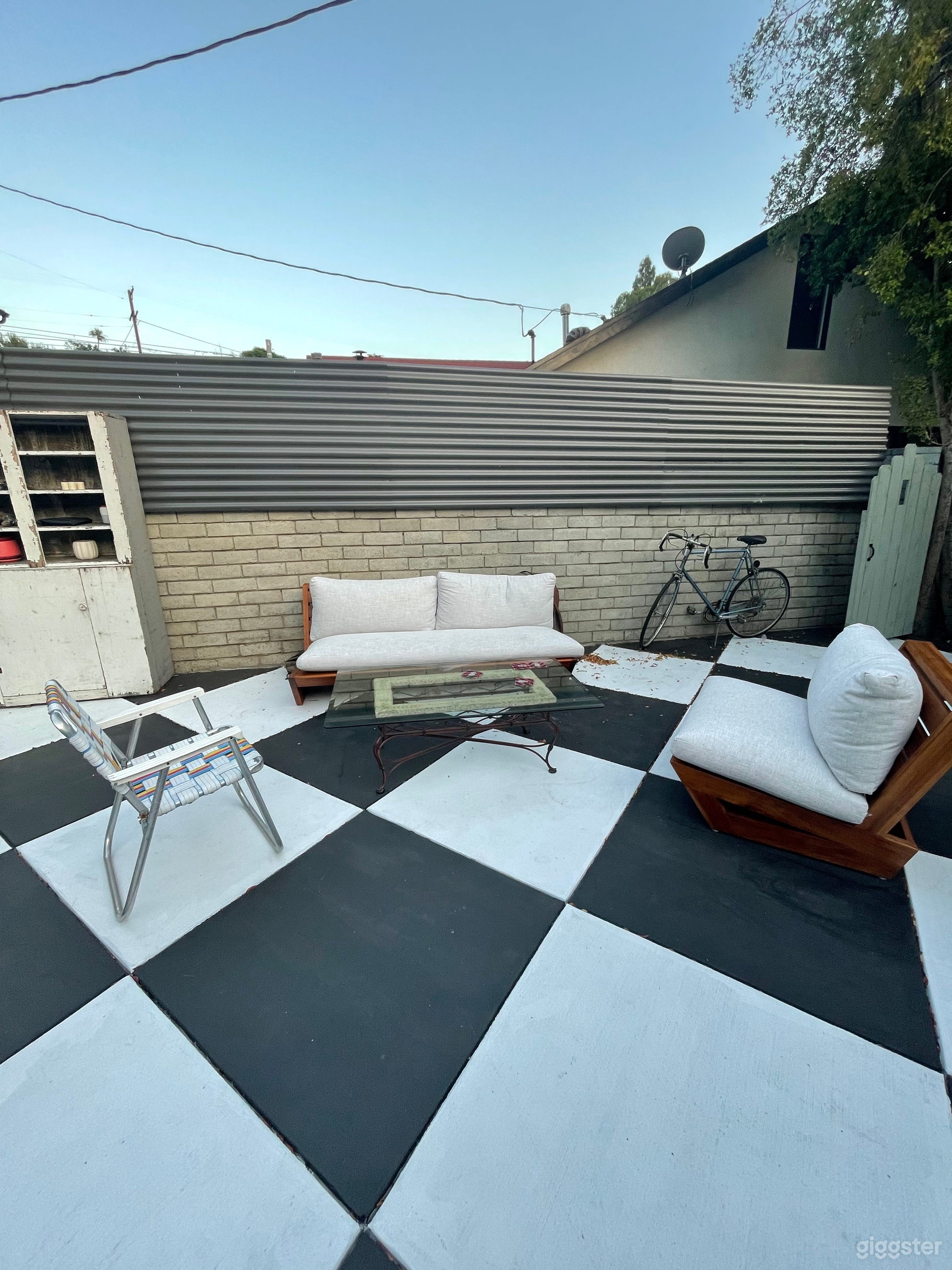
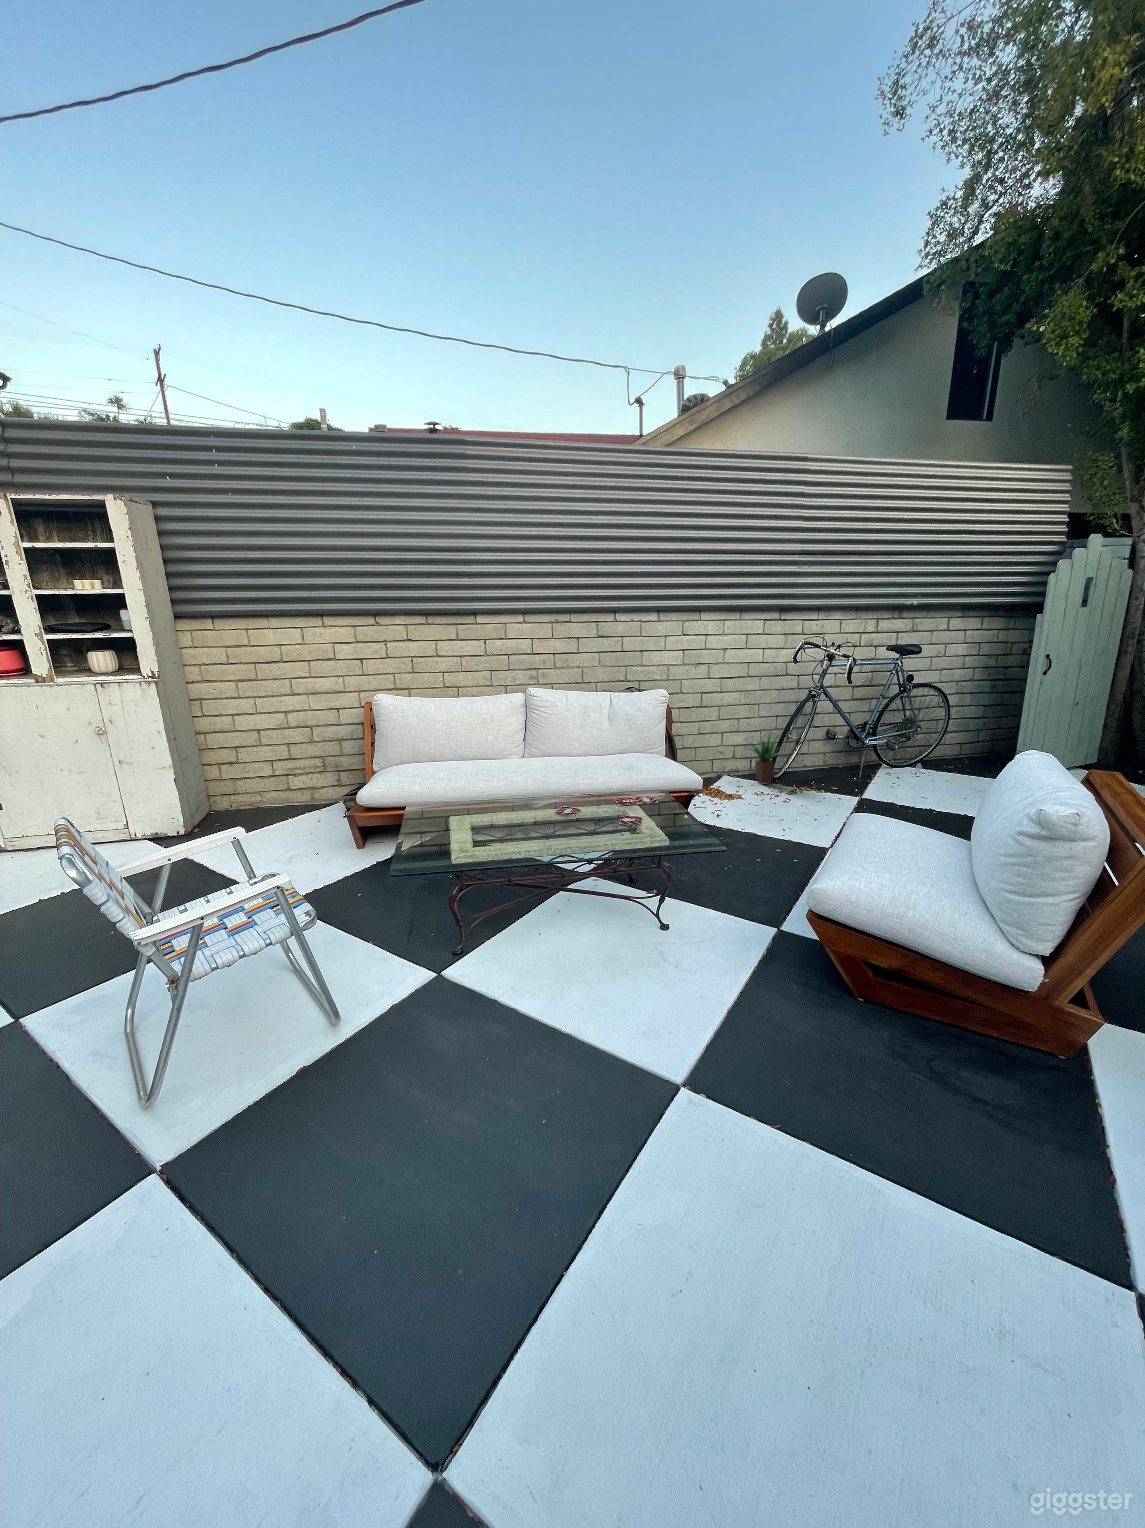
+ potted plant (766, 757)
